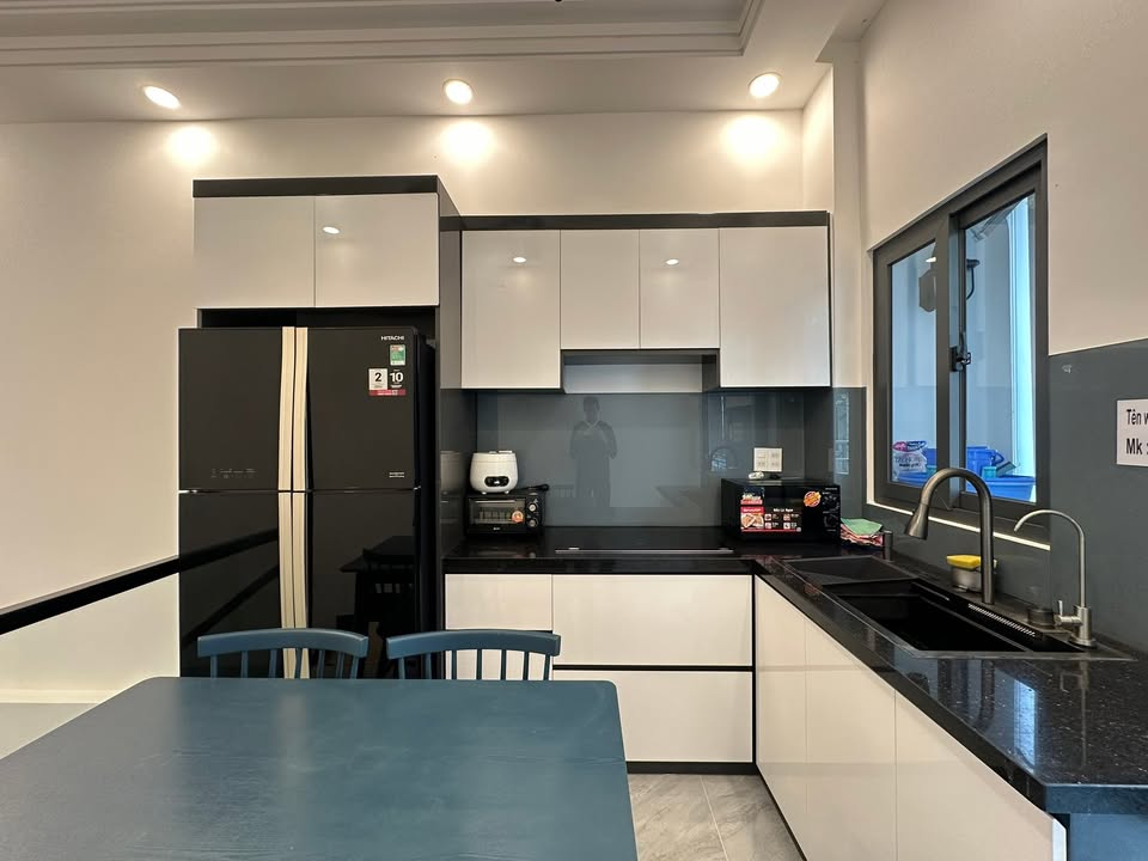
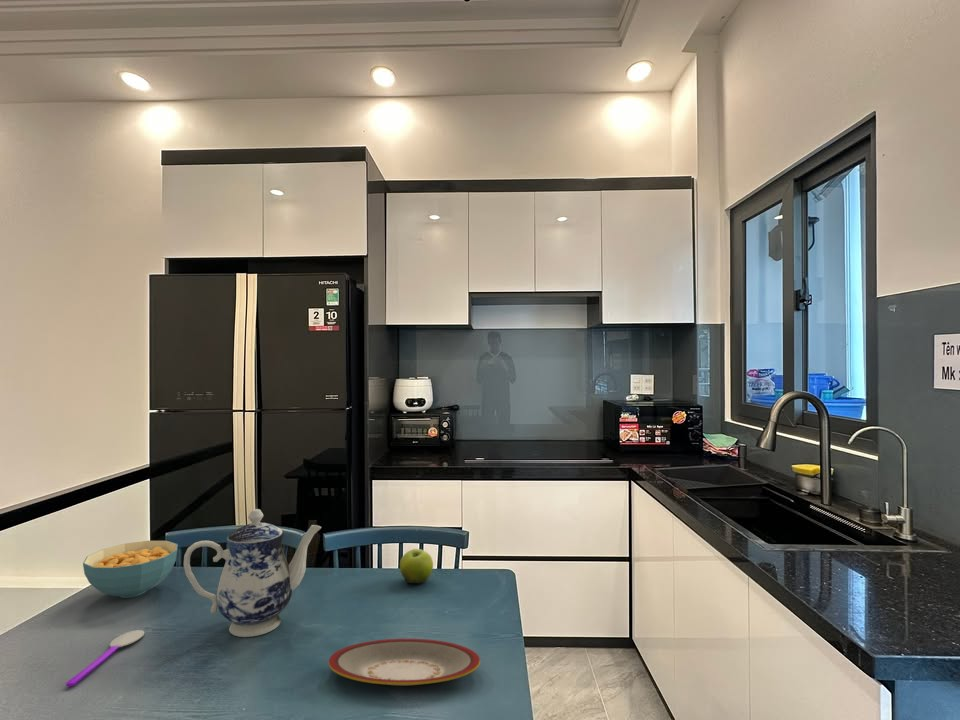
+ spoon (107, 653)
+ cereal bowl (132, 572)
+ fruit (416, 565)
+ plate (404, 665)
+ teapot (255, 567)
